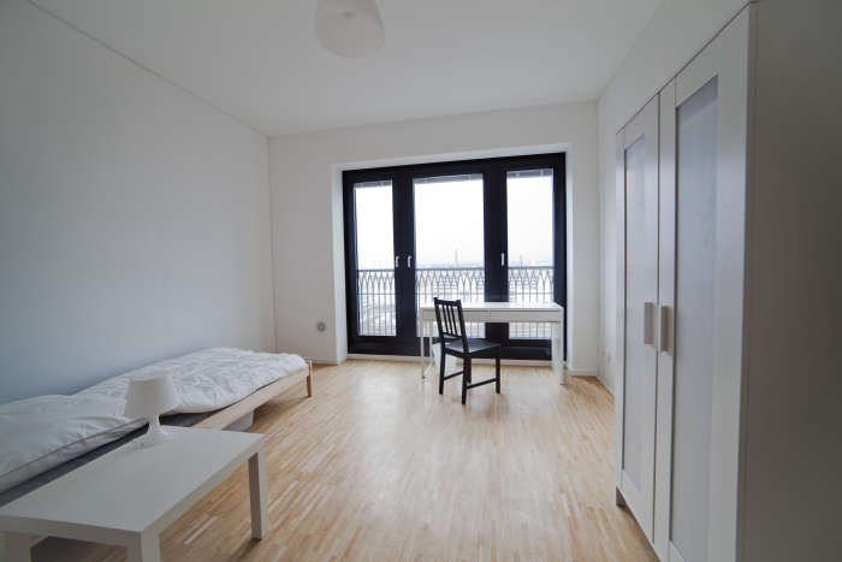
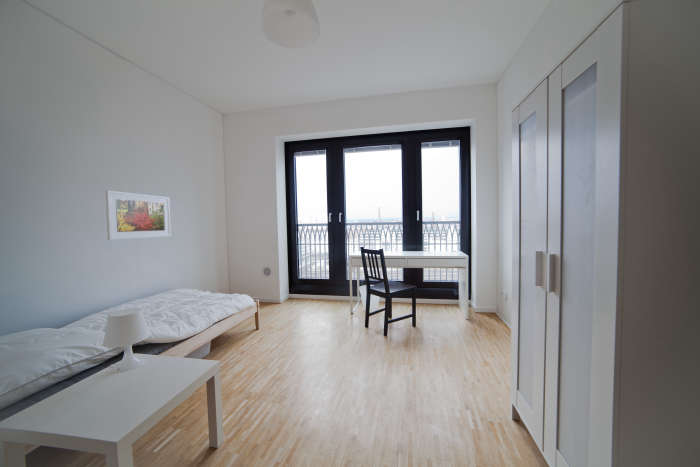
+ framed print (142, 216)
